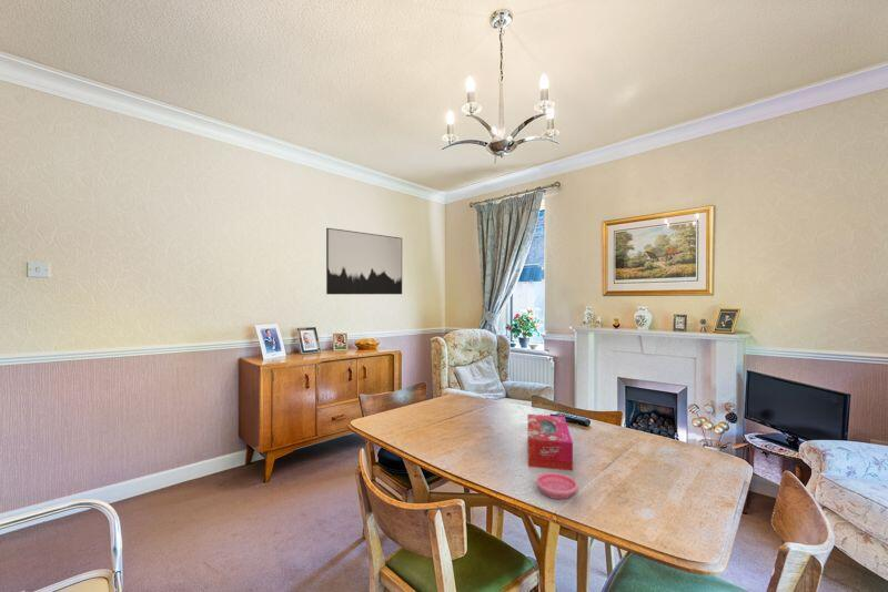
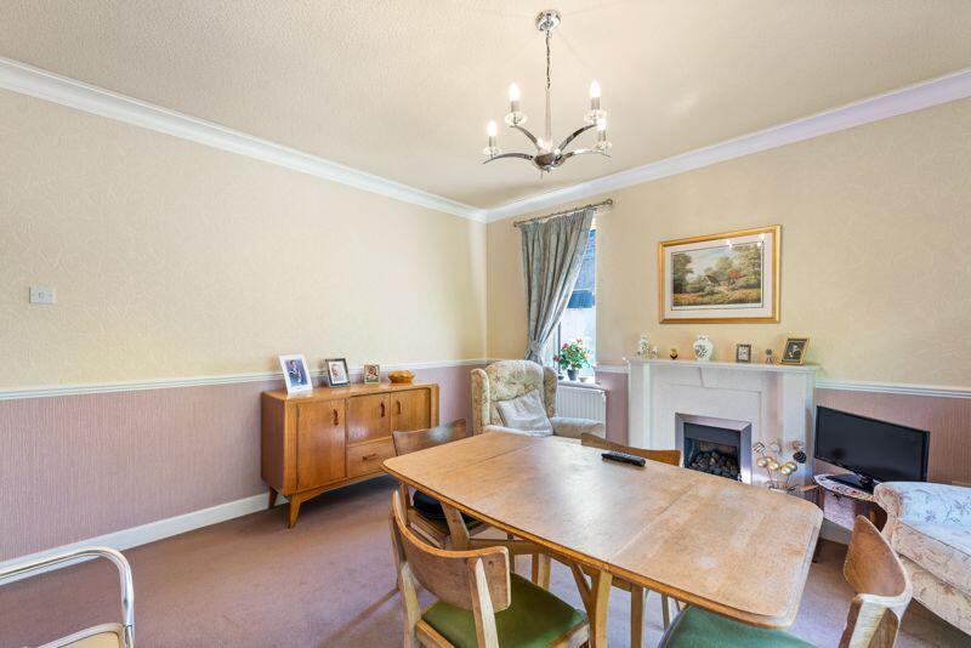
- tissue box (547, 439)
- saucer (556, 486)
- wall art (367, 264)
